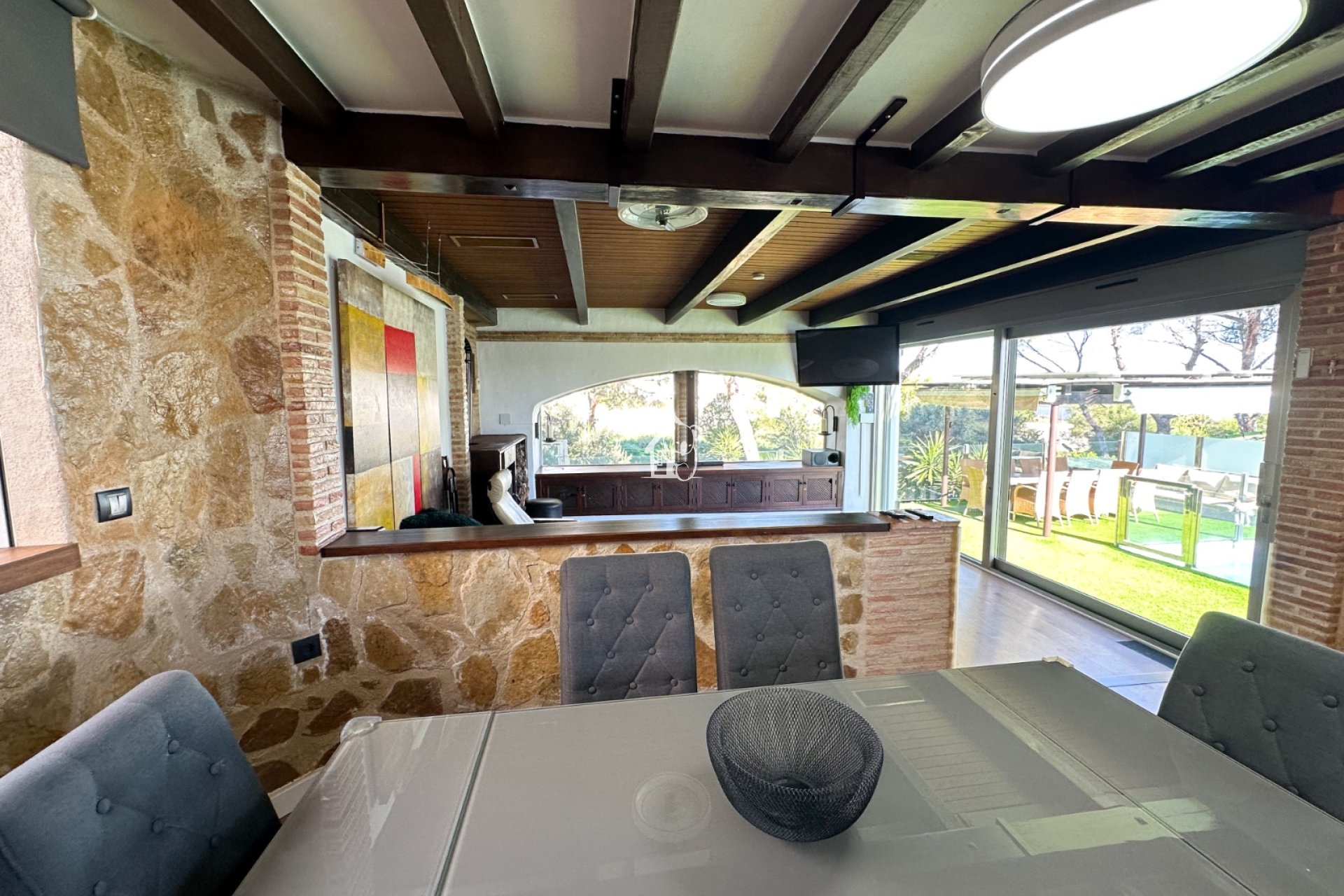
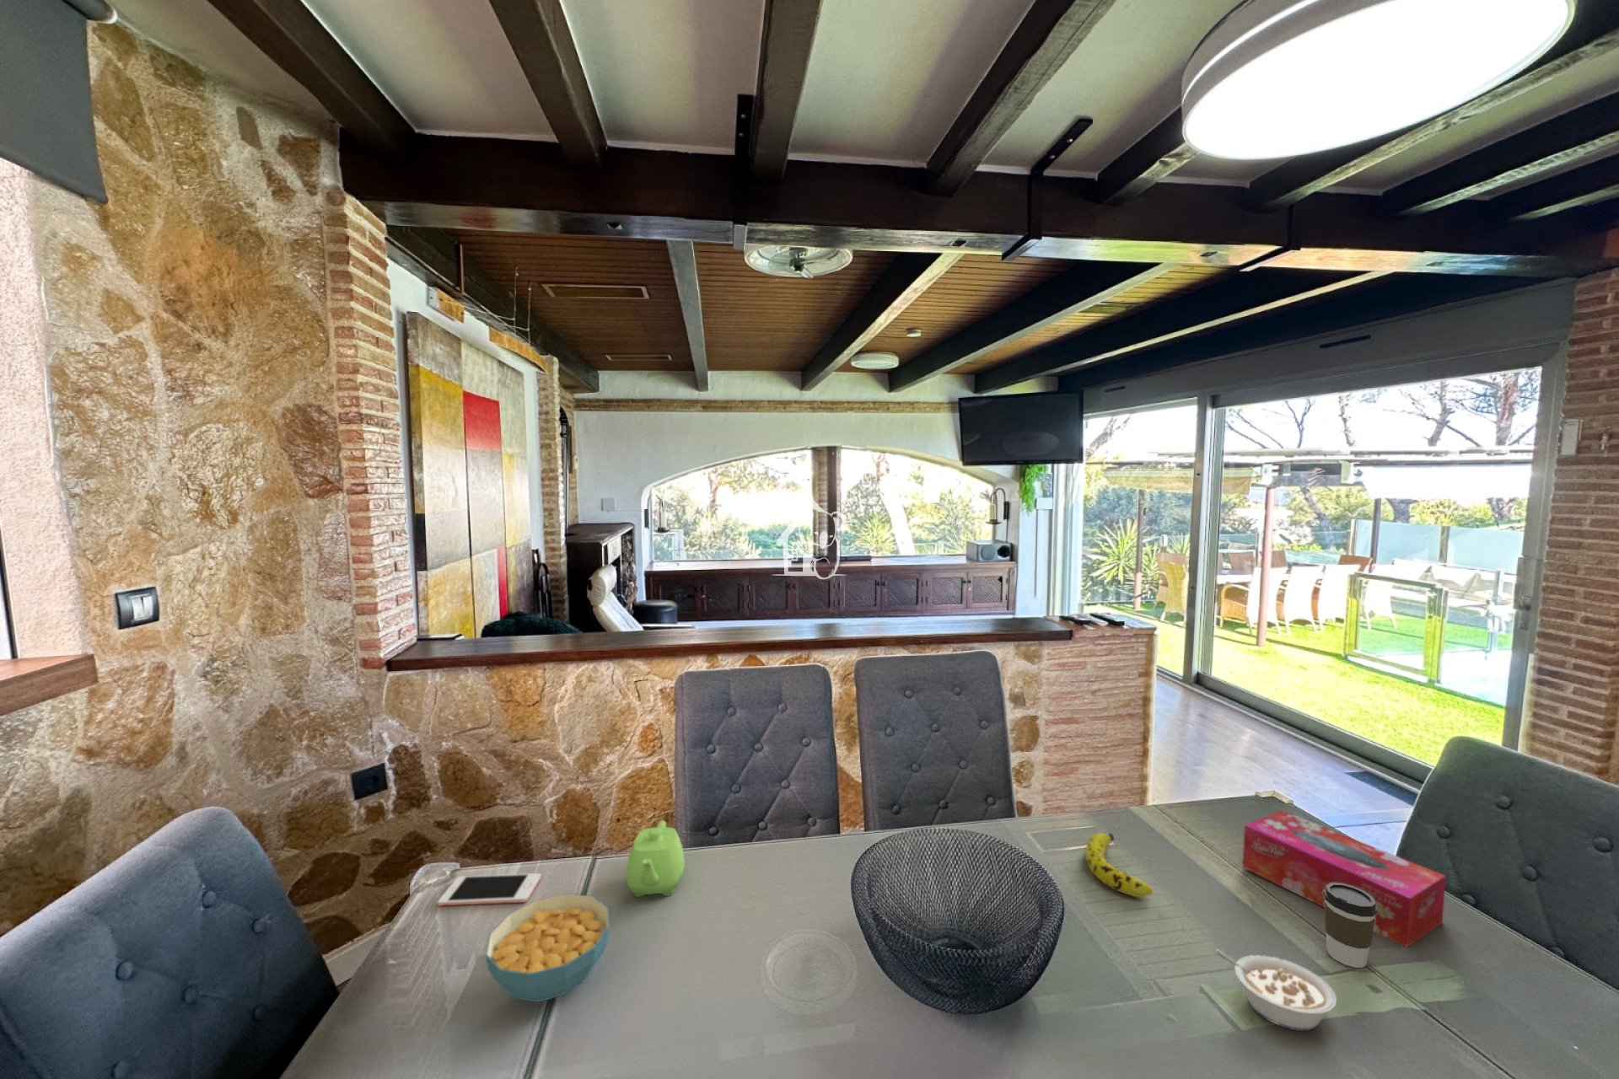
+ fruit (1115, 868)
+ cereal bowl (551, 956)
+ cell phone (490, 889)
+ coffee cup (1348, 926)
+ tissue box (1337, 871)
+ teapot (654, 859)
+ legume (1279, 993)
